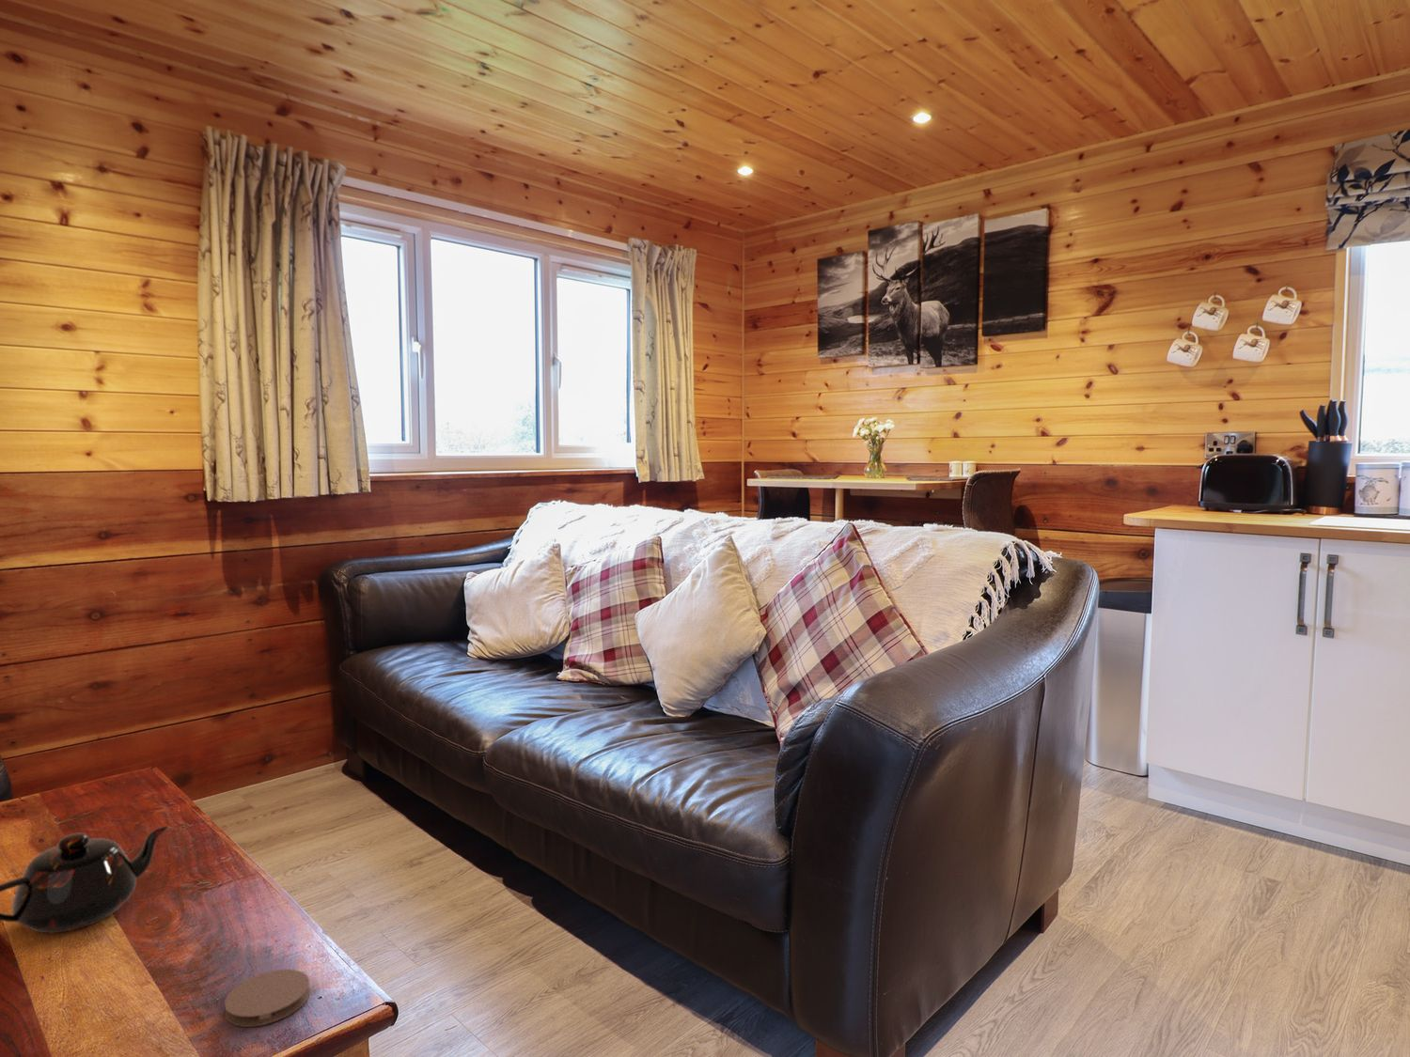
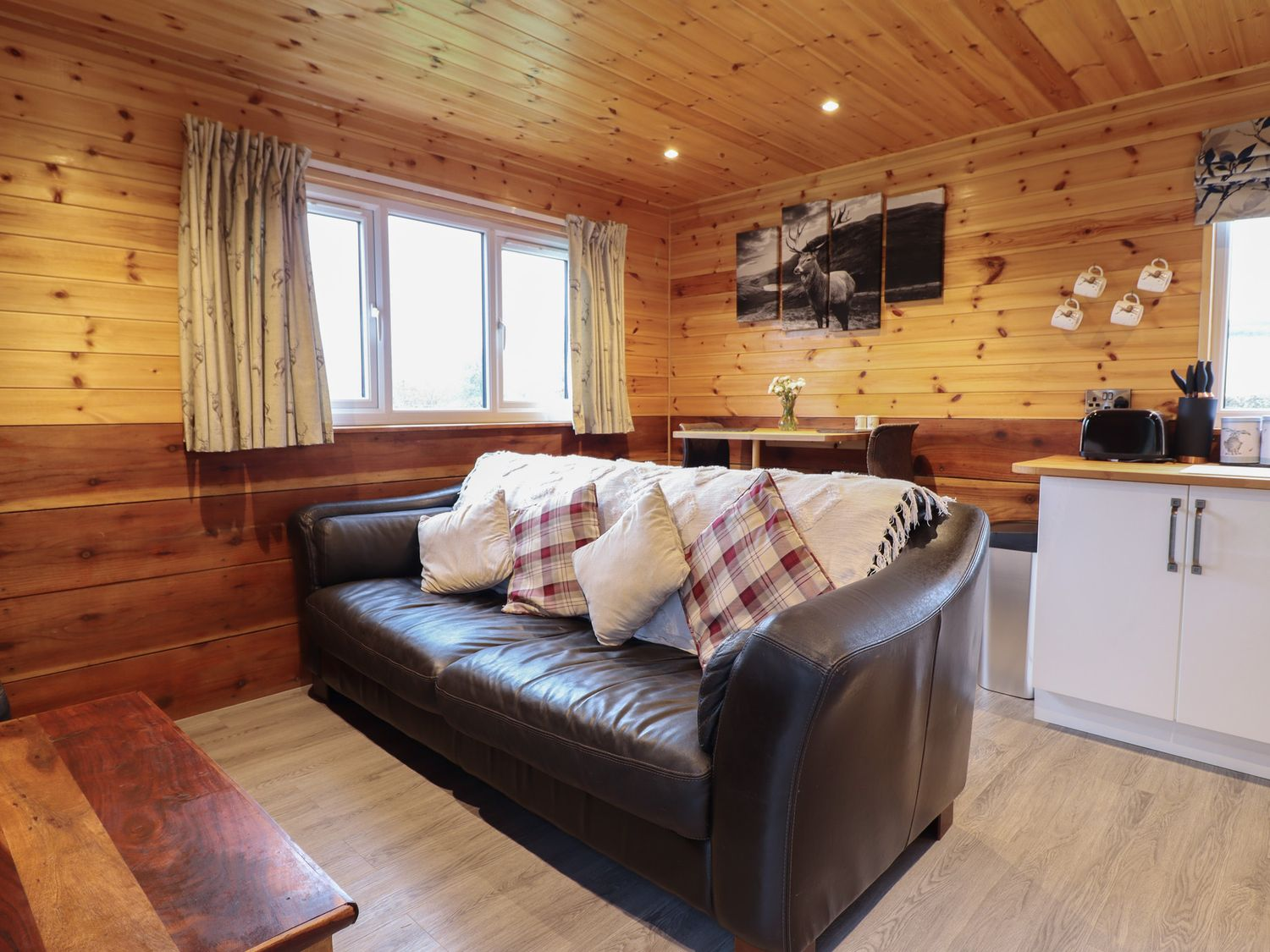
- teapot (82, 873)
- coaster (268, 996)
